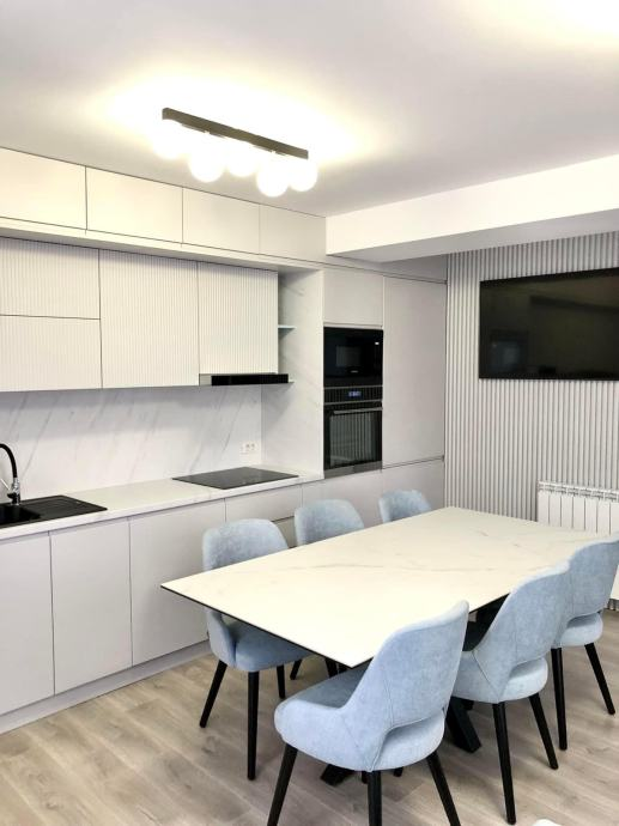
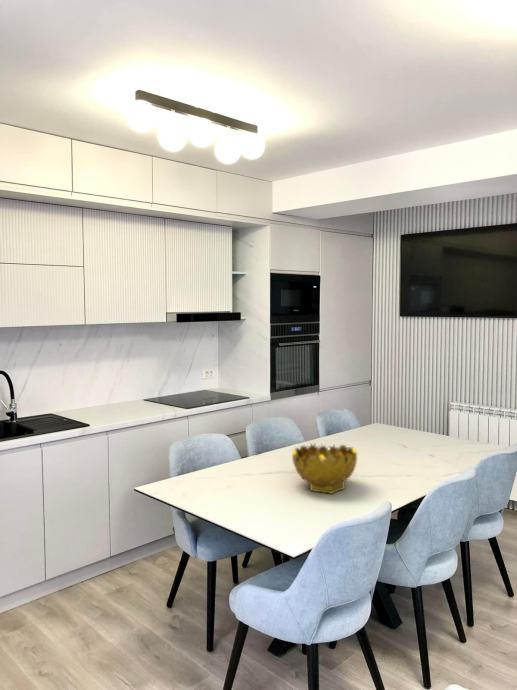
+ decorative bowl (324, 467)
